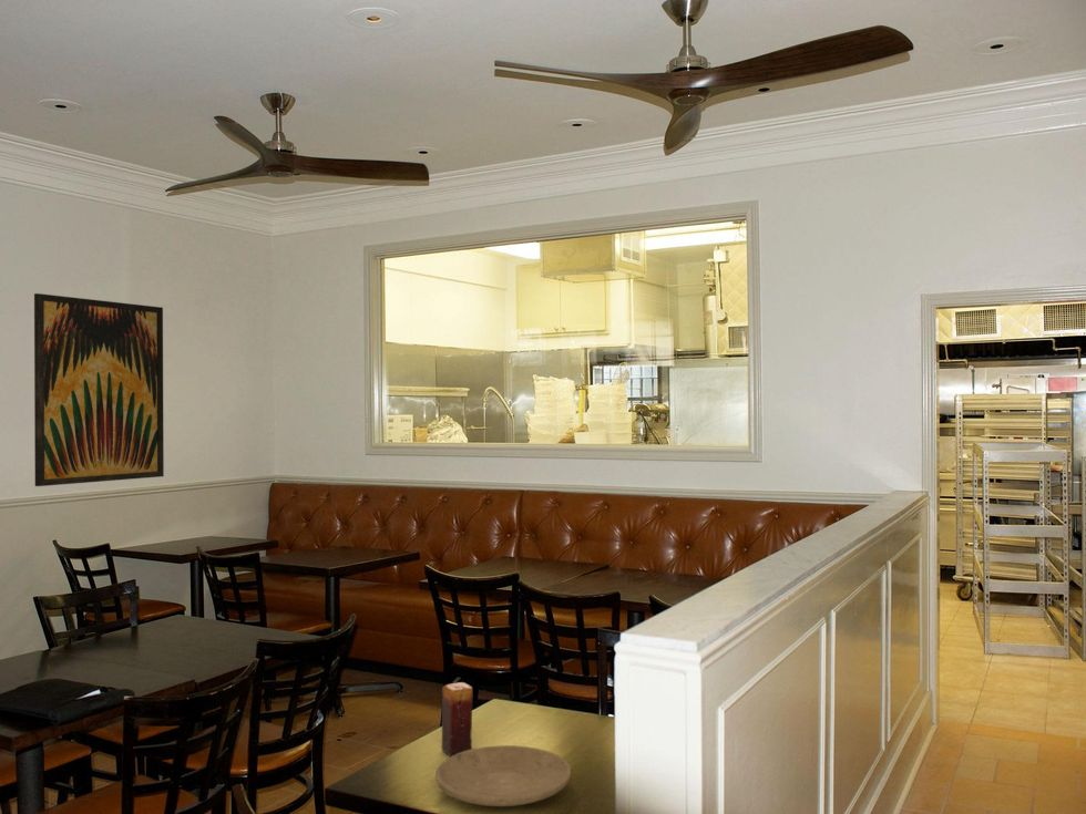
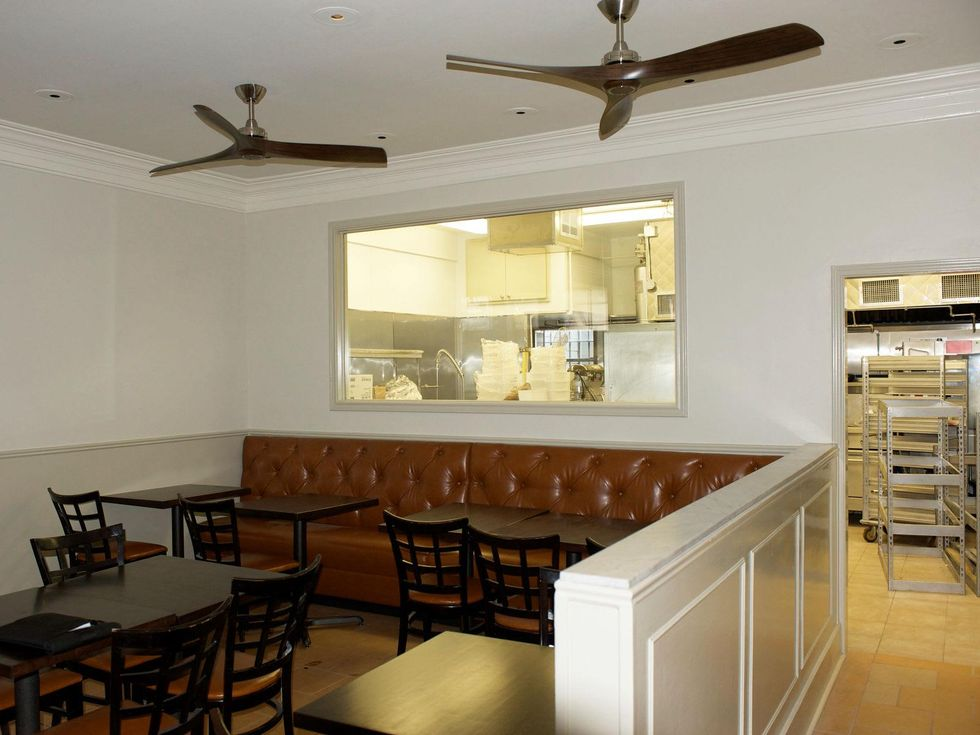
- plate (503, 780)
- wall art (103, 391)
- candle (457, 718)
